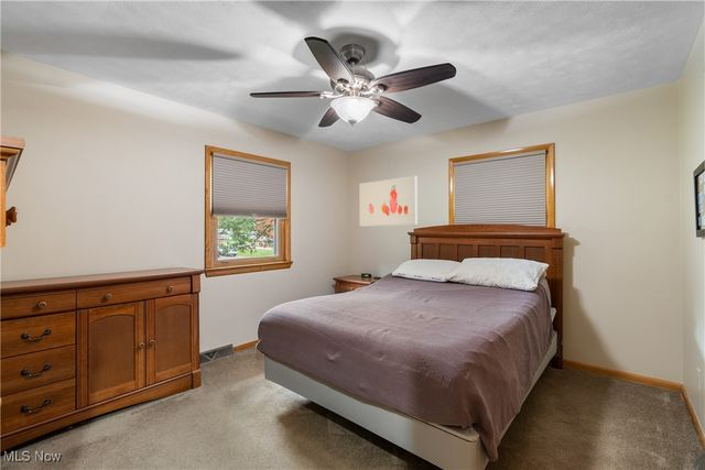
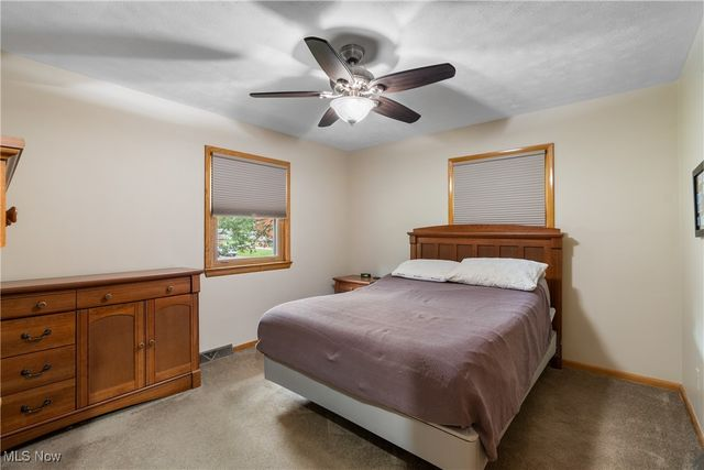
- wall art (386, 203)
